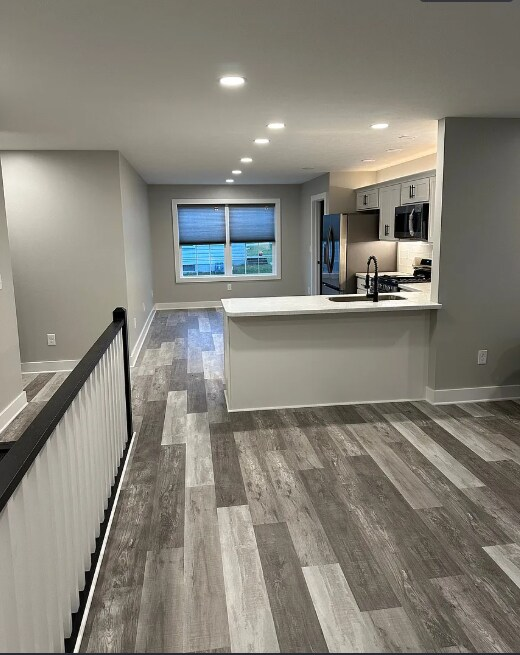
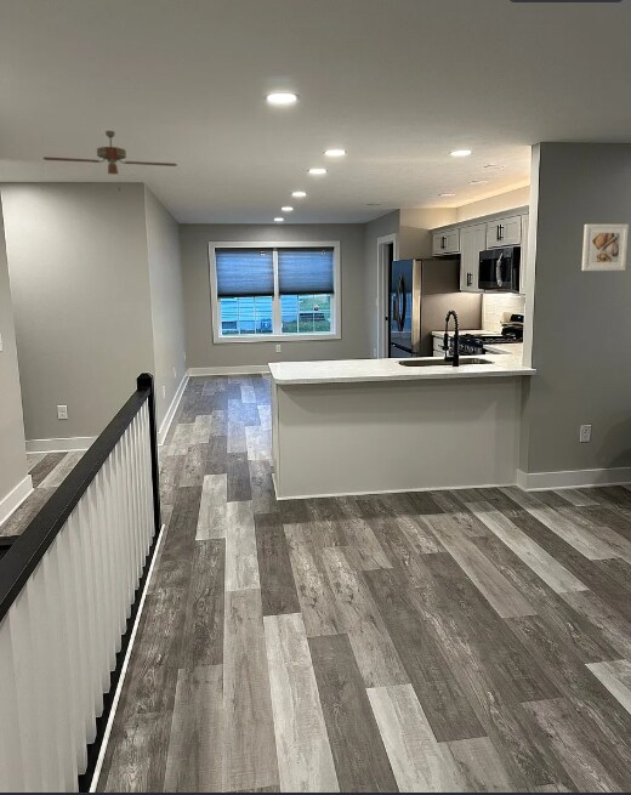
+ ceiling fan (112, 160)
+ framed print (604, 248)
